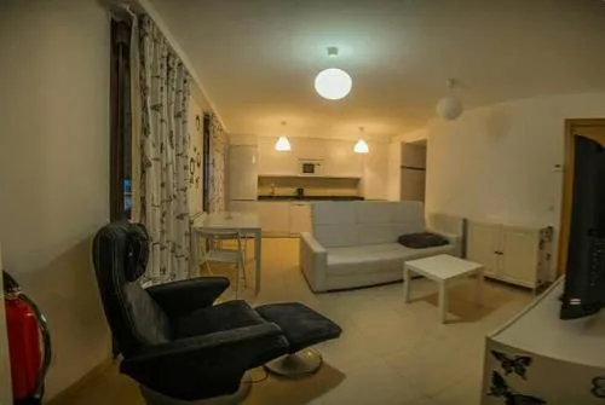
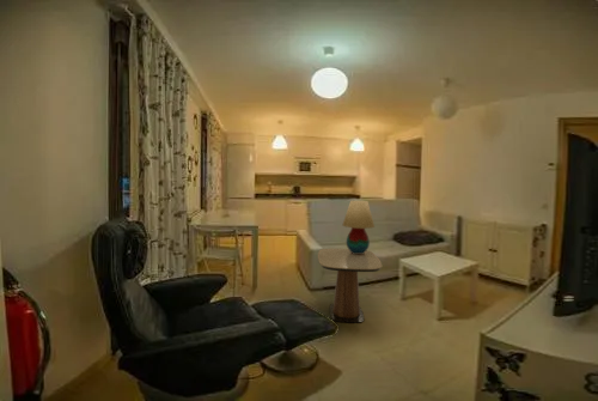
+ side table (347, 285)
+ table lamp (358, 226)
